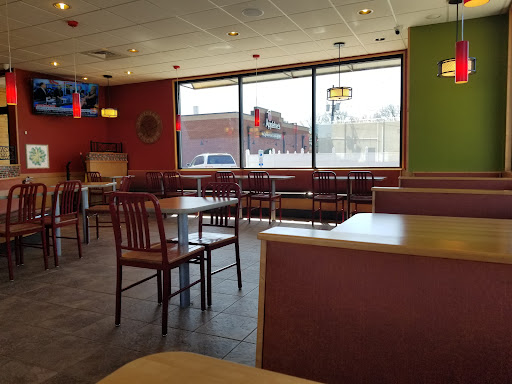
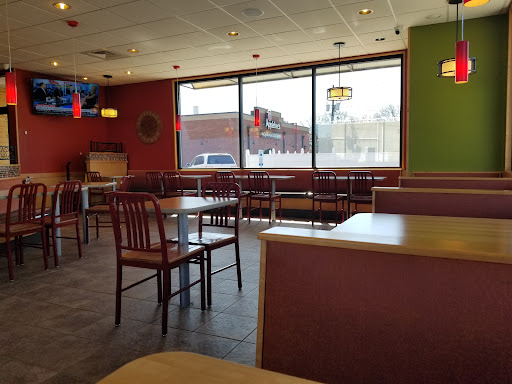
- wall art (37, 156)
